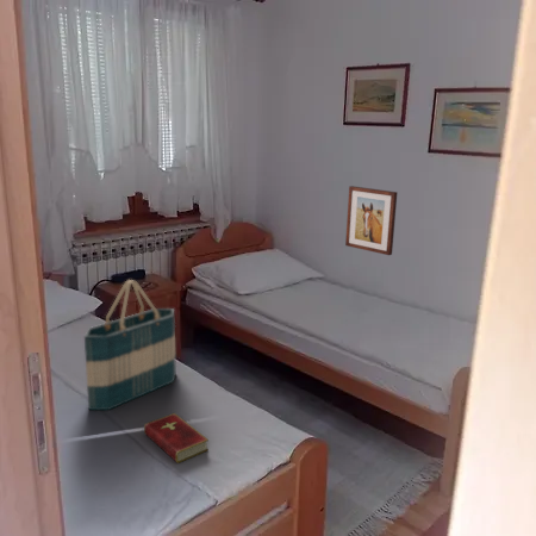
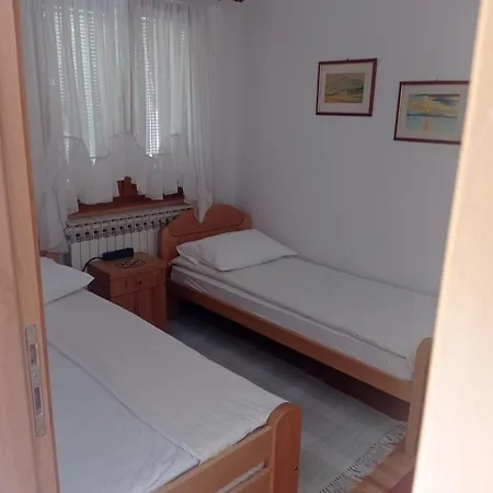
- wall art (369, 219)
- tote bag (132, 337)
- hardcover book (175, 436)
